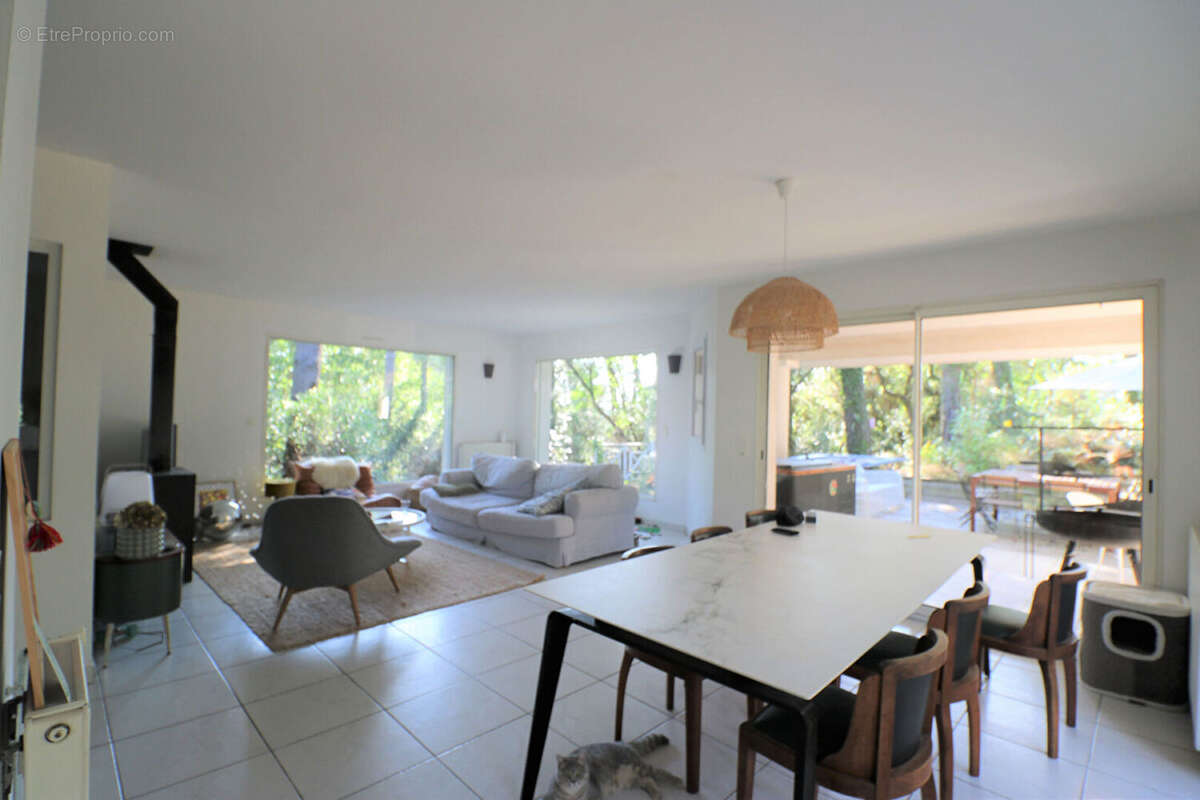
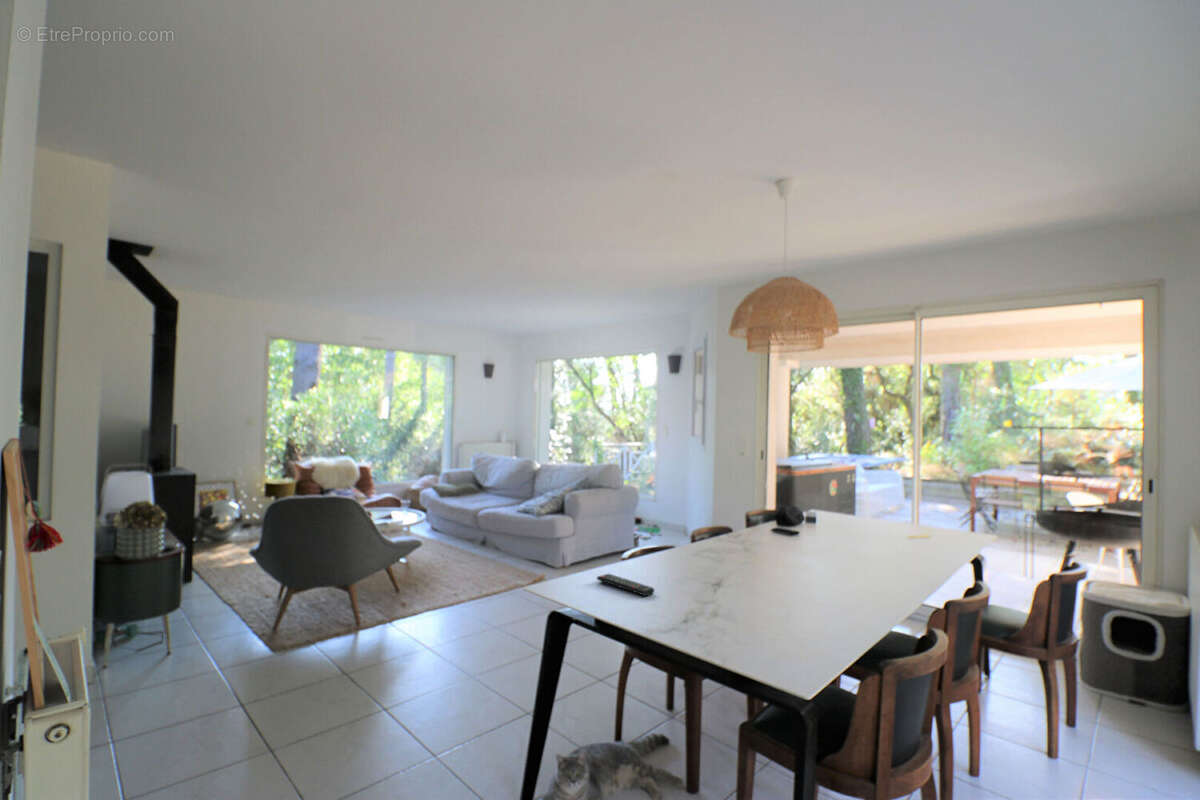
+ remote control (624, 584)
